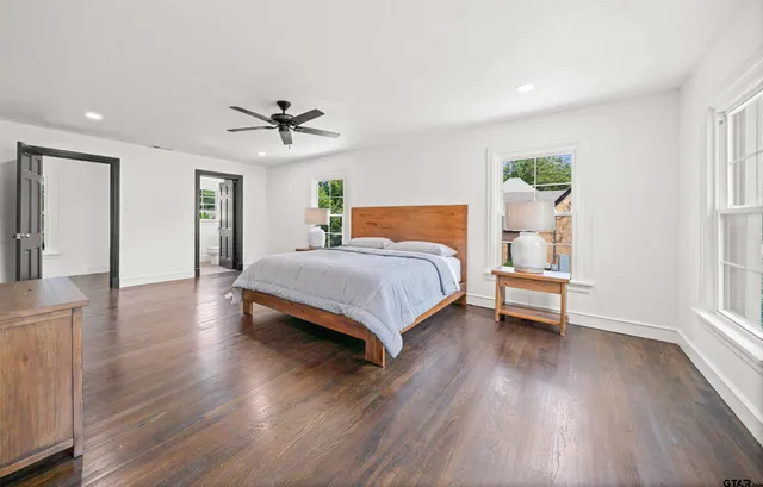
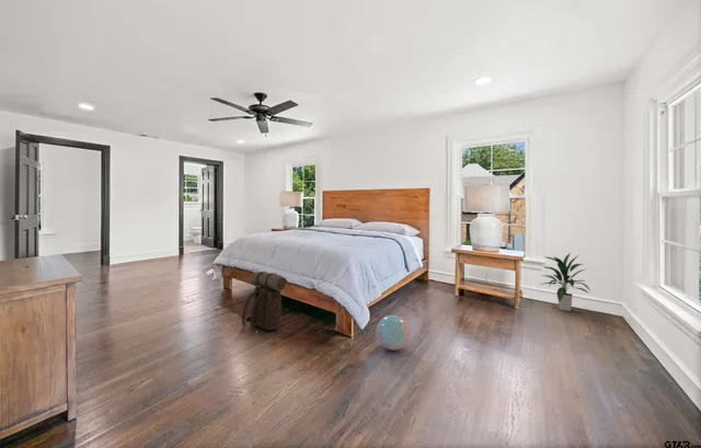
+ ball (392, 332)
+ indoor plant (563, 280)
+ backpack (261, 300)
